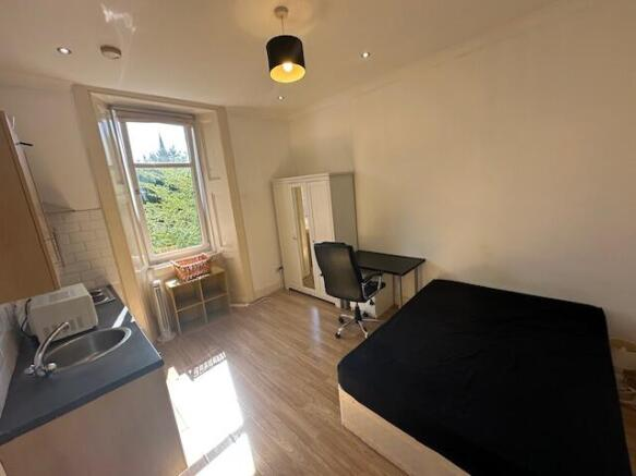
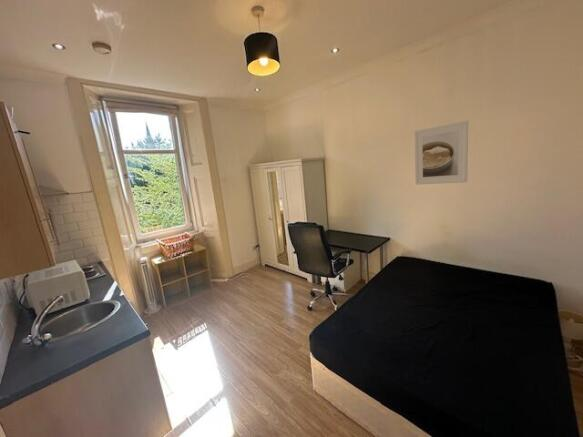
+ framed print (439, 155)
